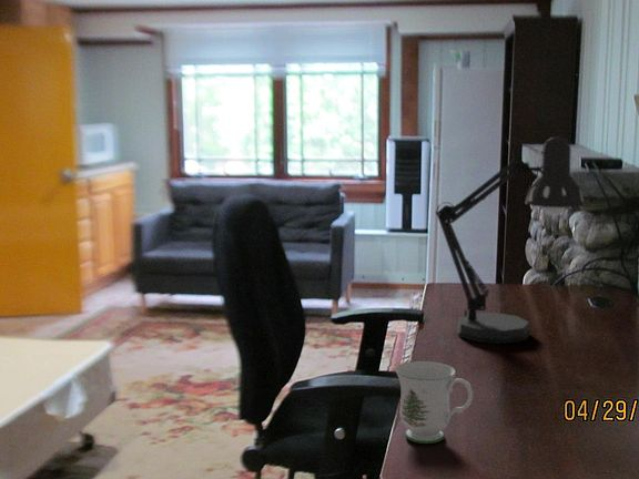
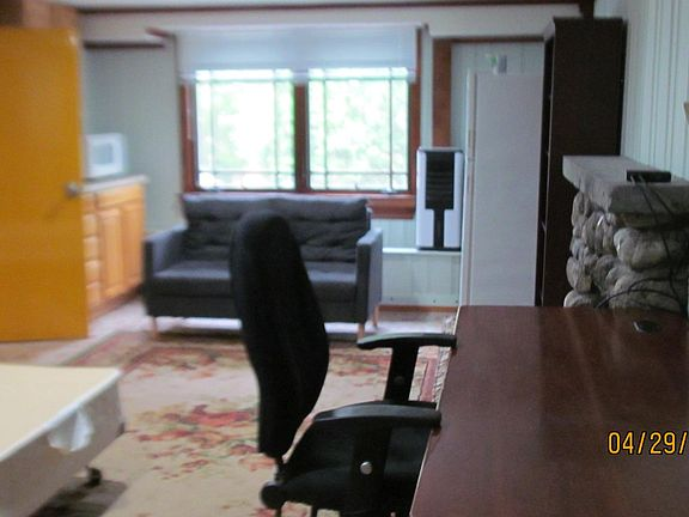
- mug (434, 406)
- desk lamp (526, 203)
